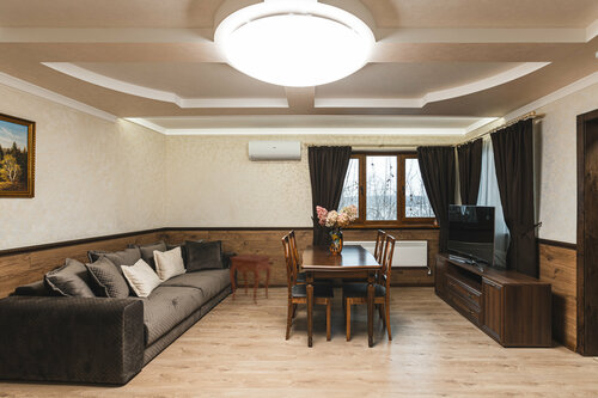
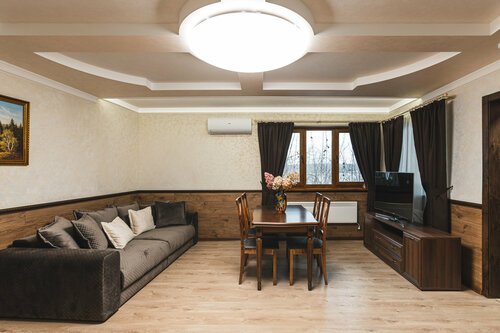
- side table (246, 277)
